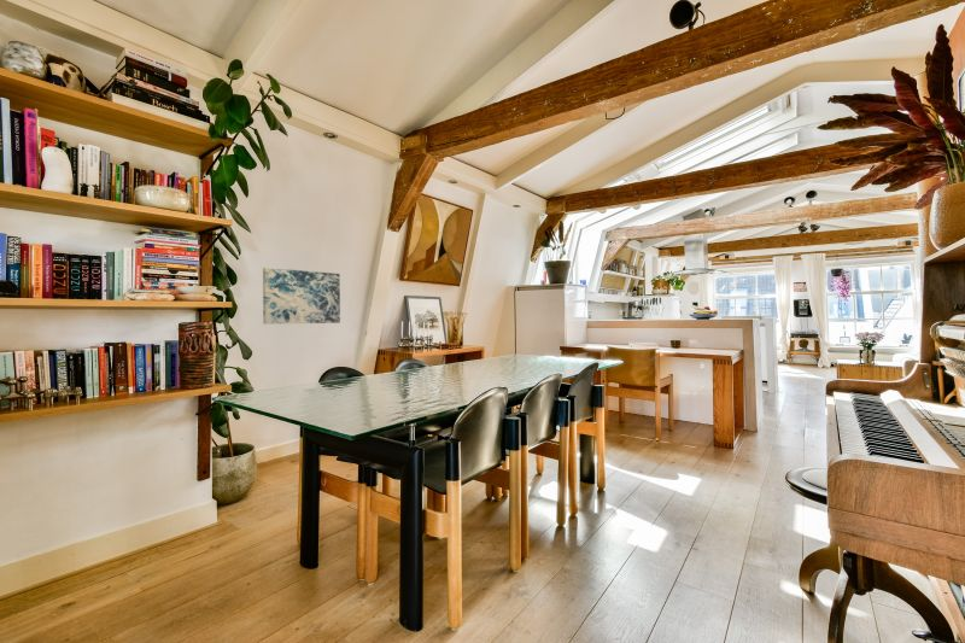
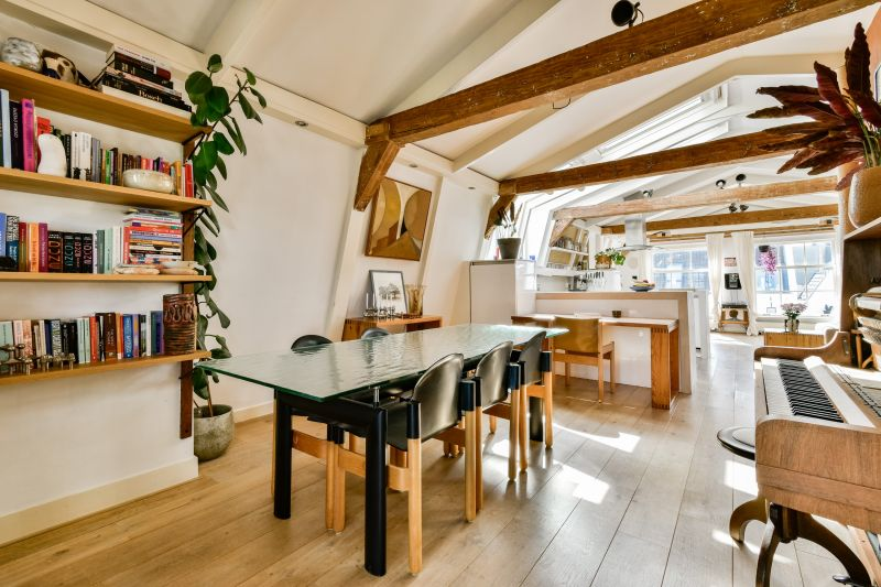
- wall art (303, 297)
